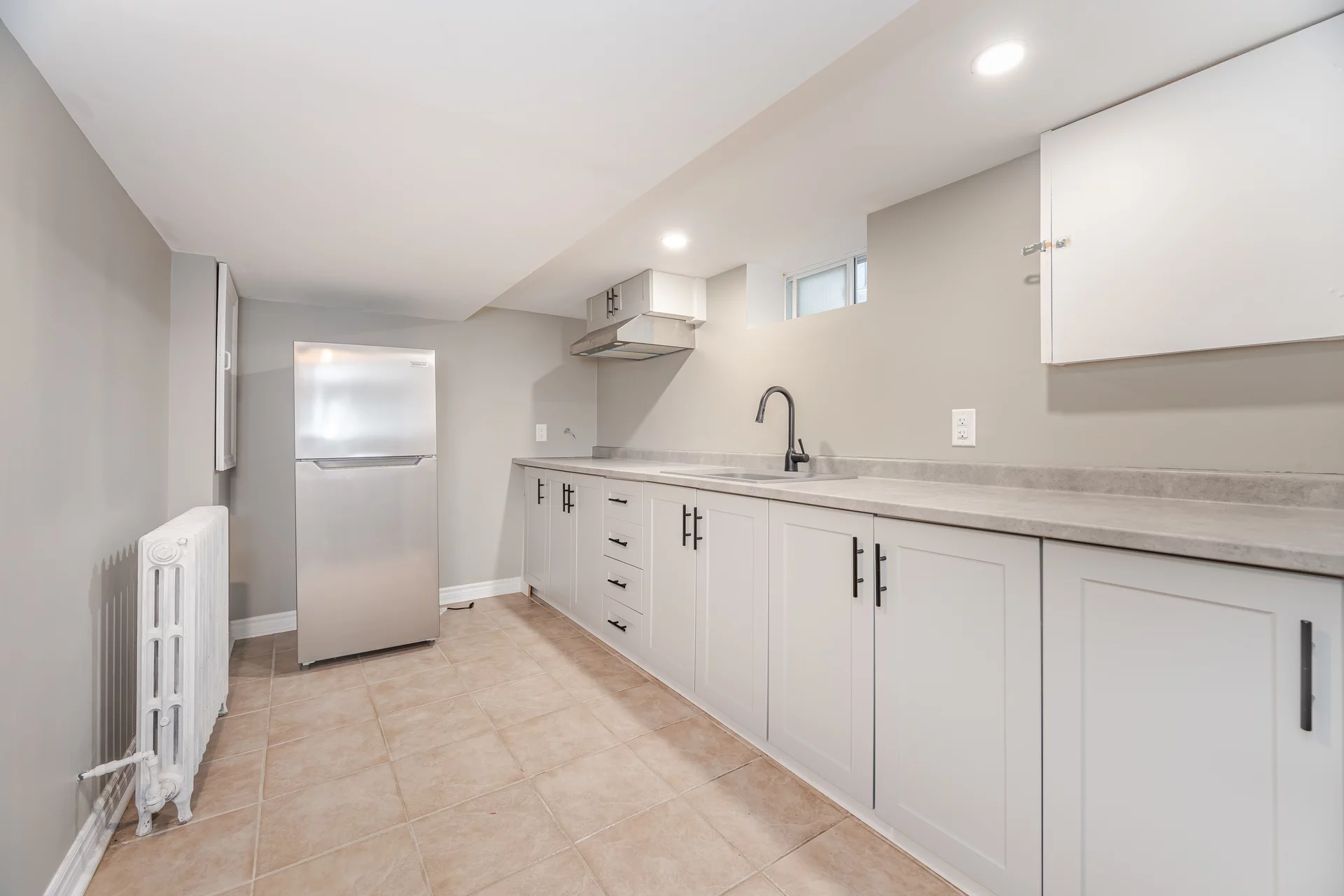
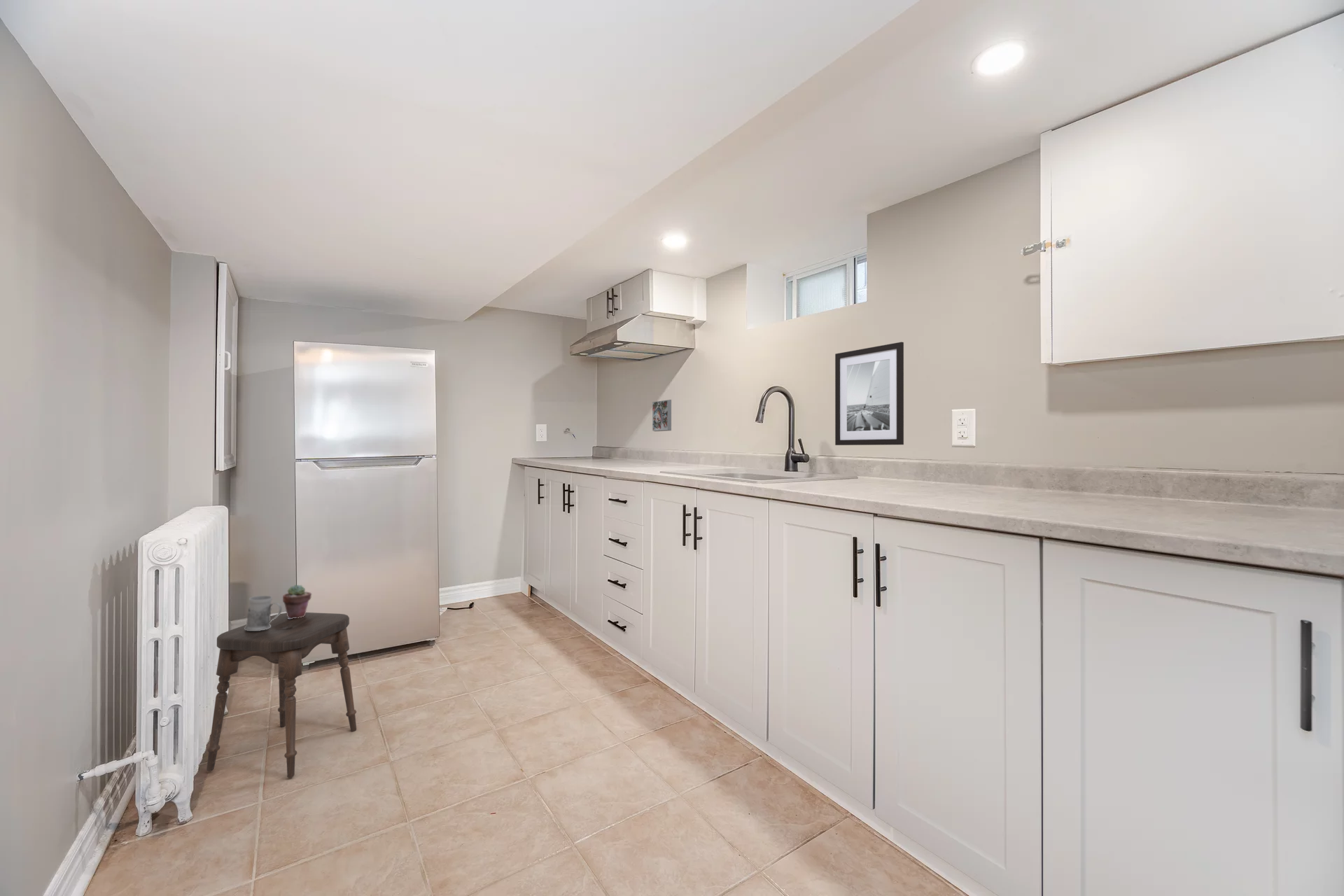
+ decorative tile (661, 415)
+ wall art (867, 396)
+ stool (286, 687)
+ mug (263, 613)
+ potted succulent (297, 600)
